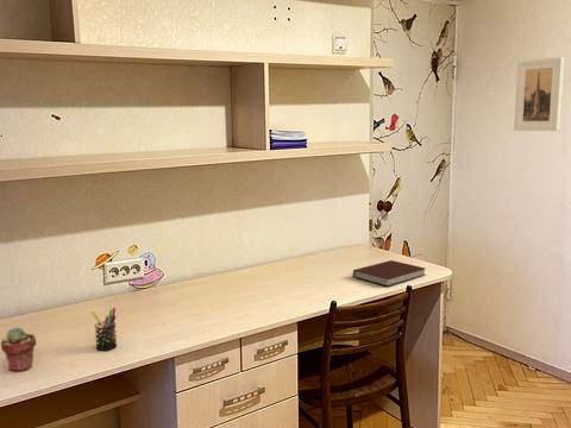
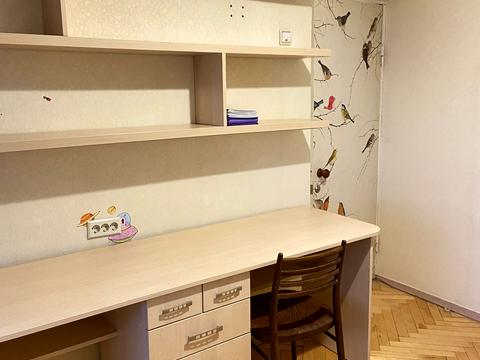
- pen holder (107, 326)
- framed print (538, 95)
- potted succulent (18, 347)
- notebook (389, 272)
